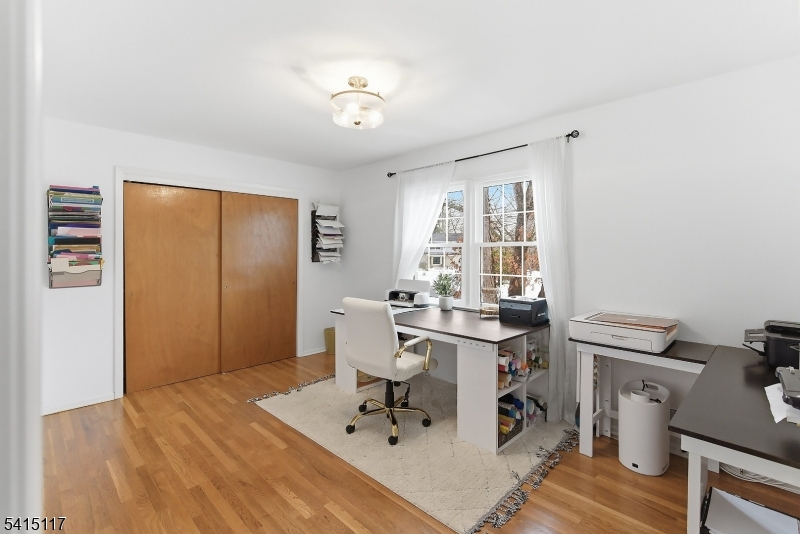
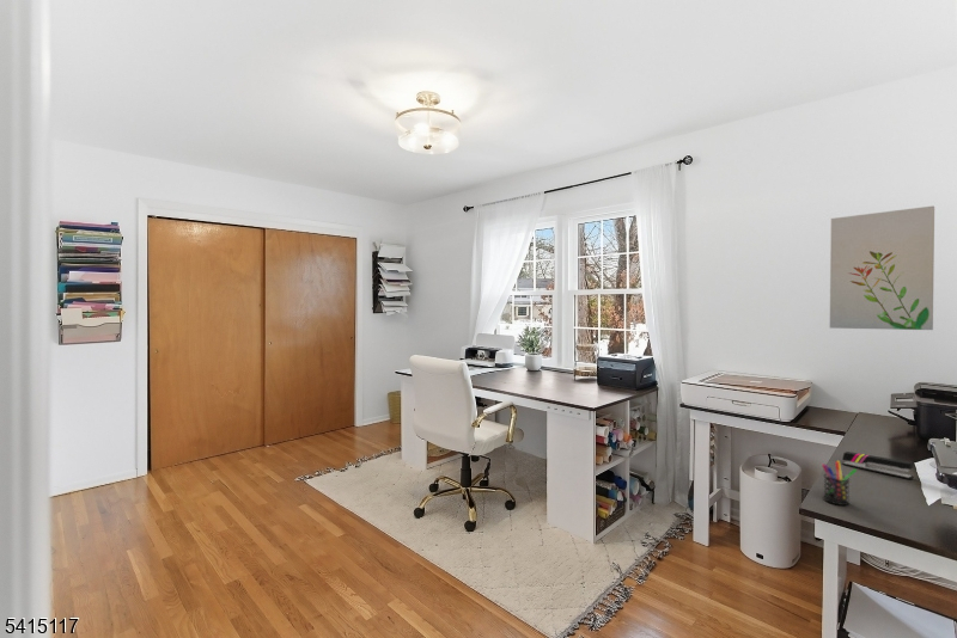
+ stapler (876, 462)
+ wall art (878, 270)
+ pen holder (839, 480)
